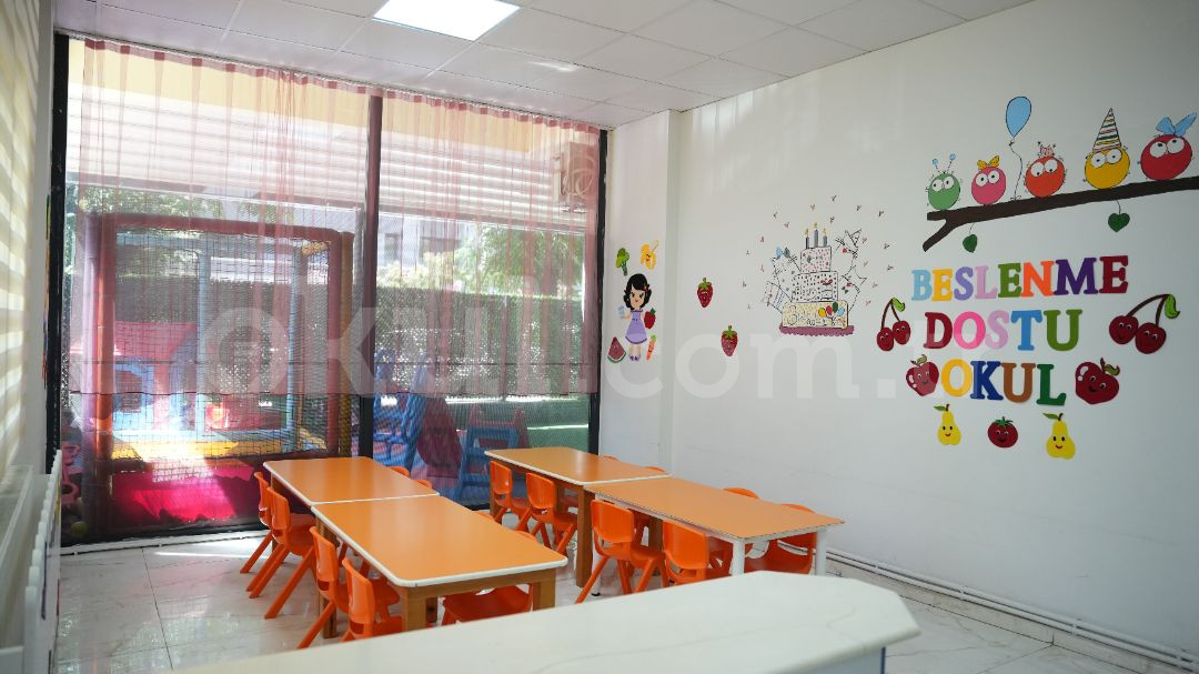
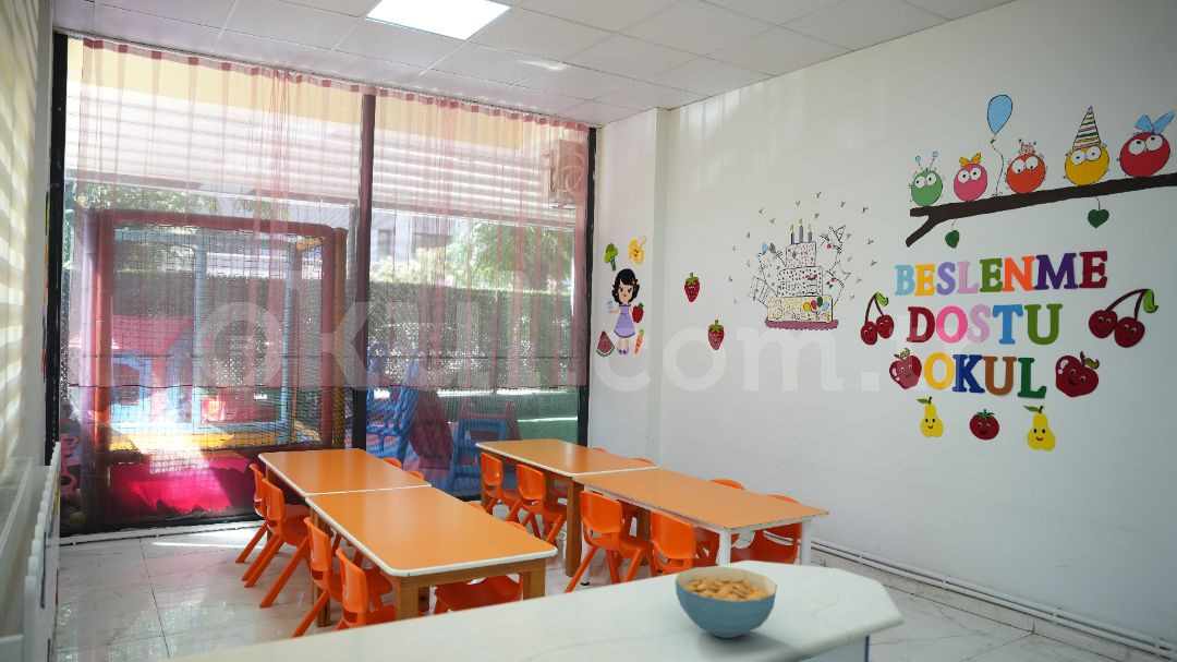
+ cereal bowl (725, 606)
